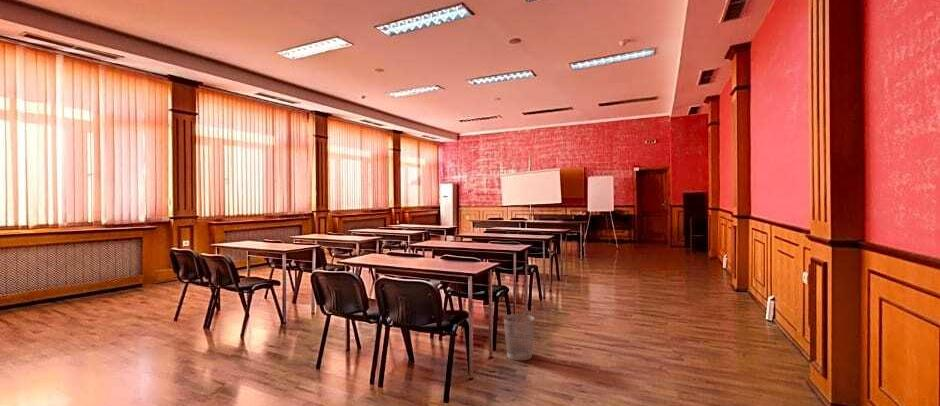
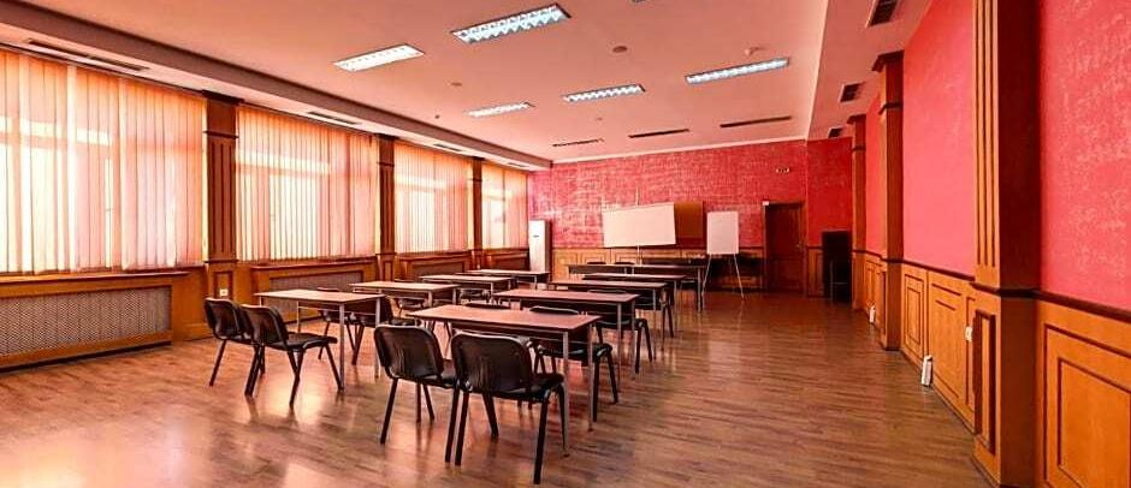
- wastebasket (519, 336)
